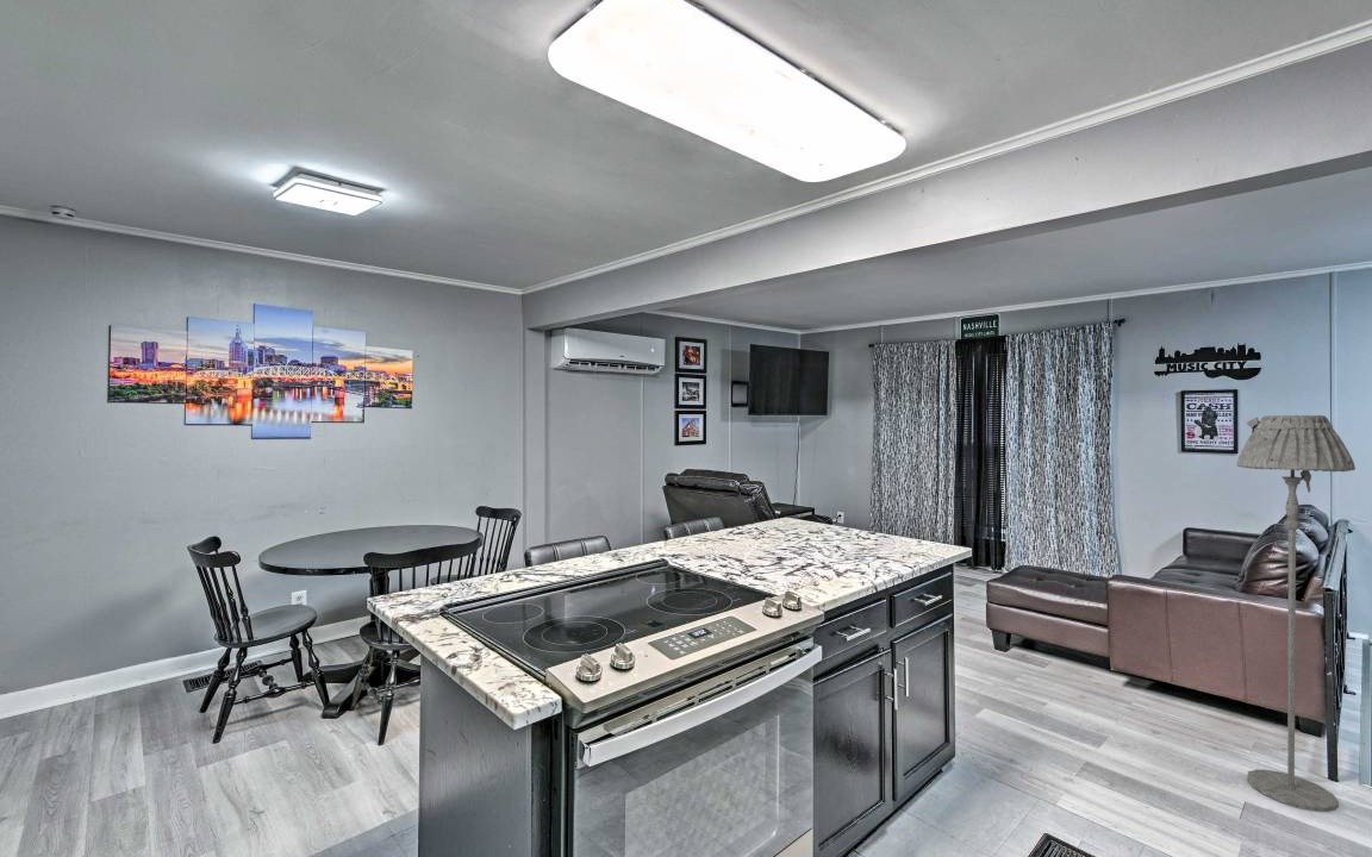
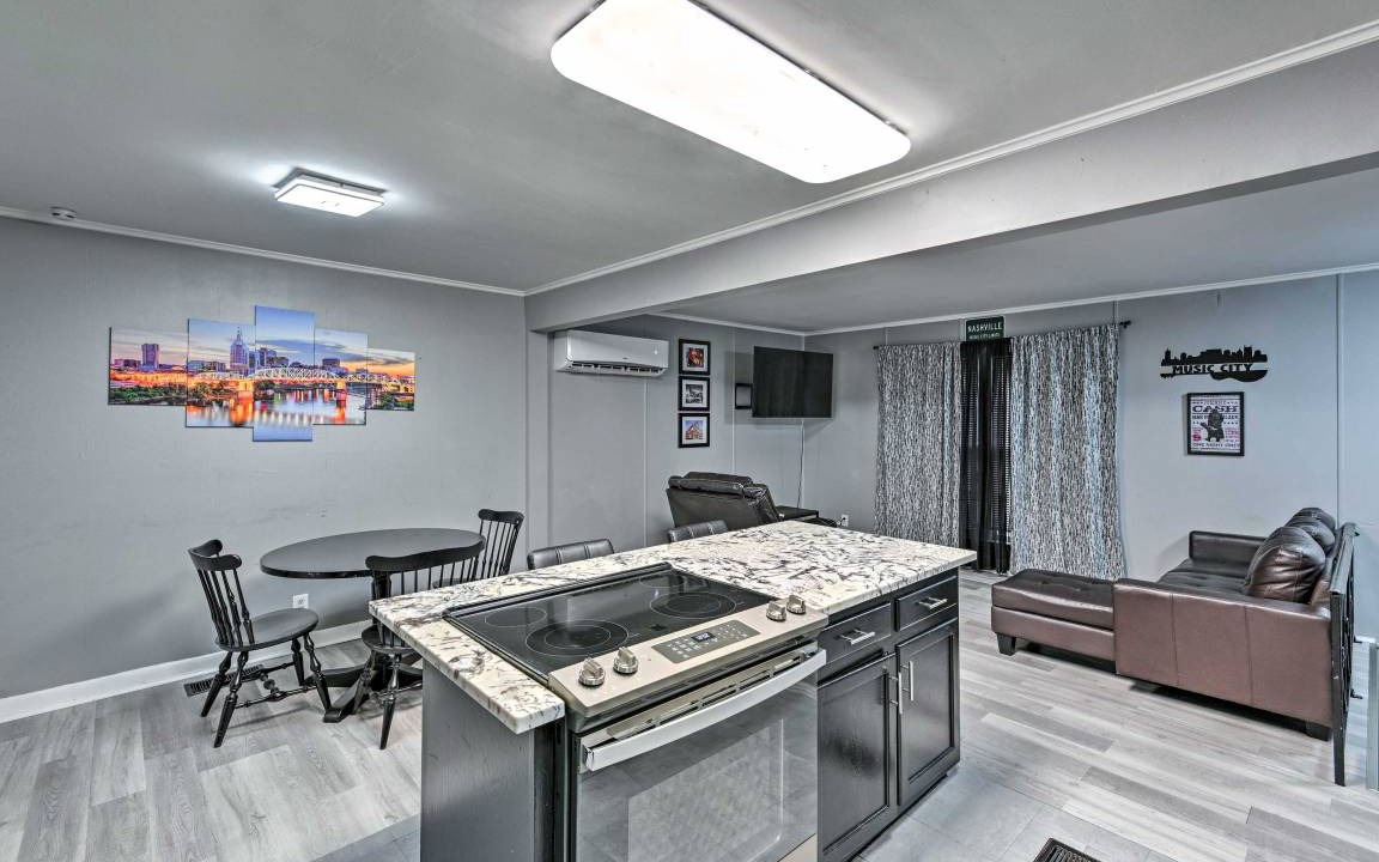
- floor lamp (1292, 603)
